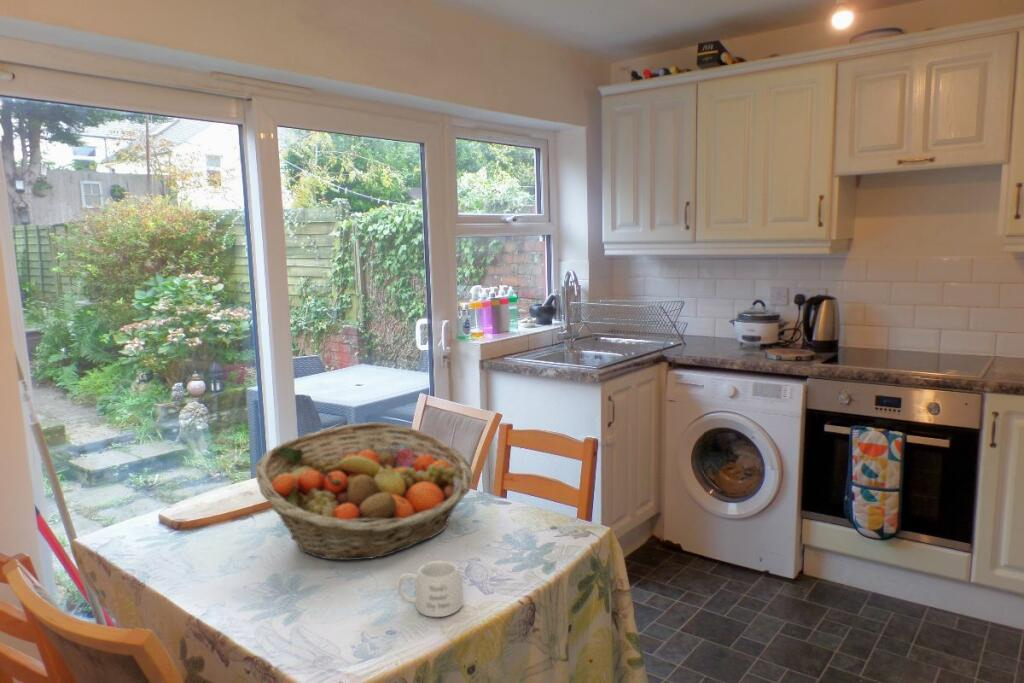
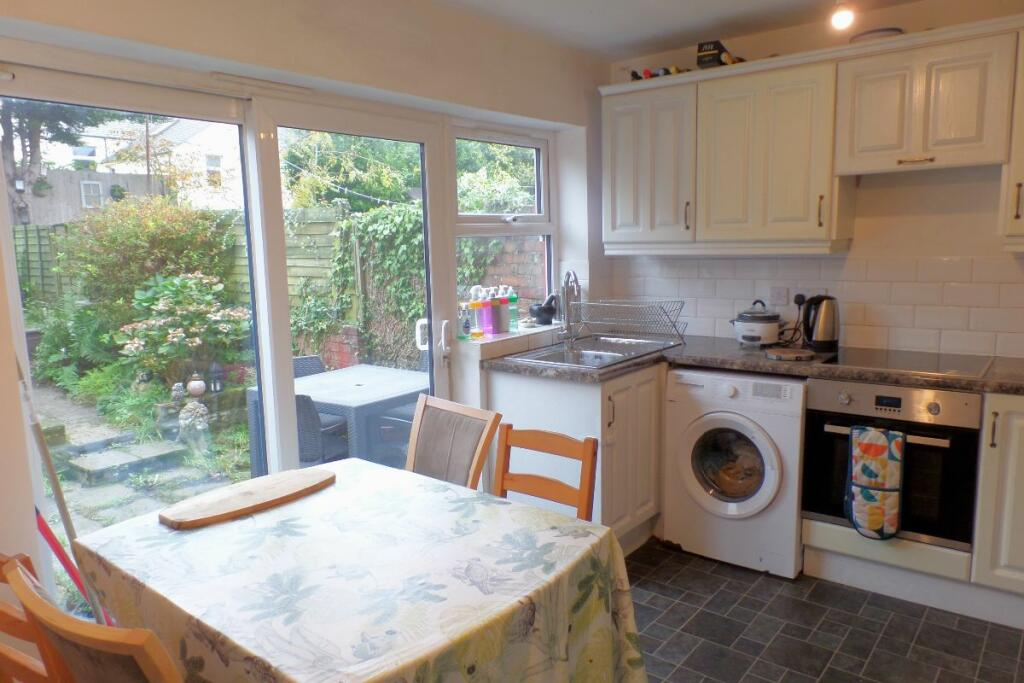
- fruit basket (369, 485)
- mug (429, 588)
